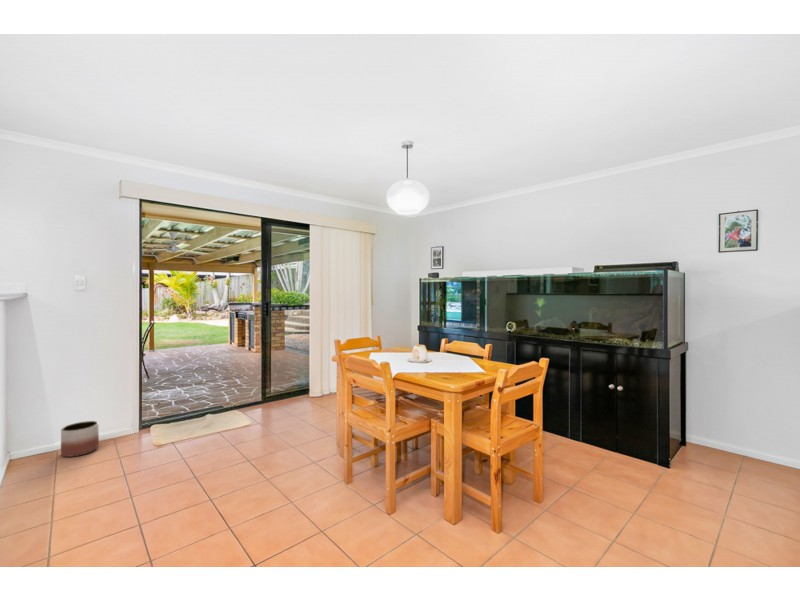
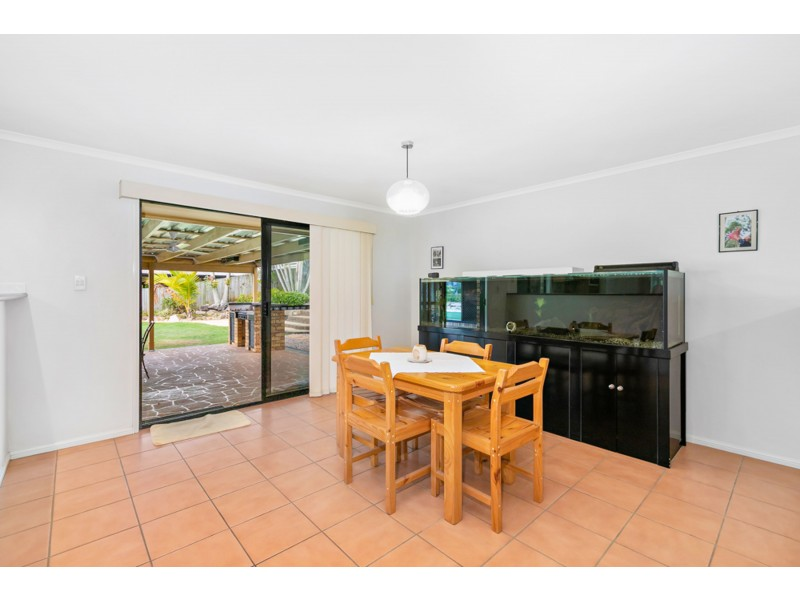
- planter (80, 438)
